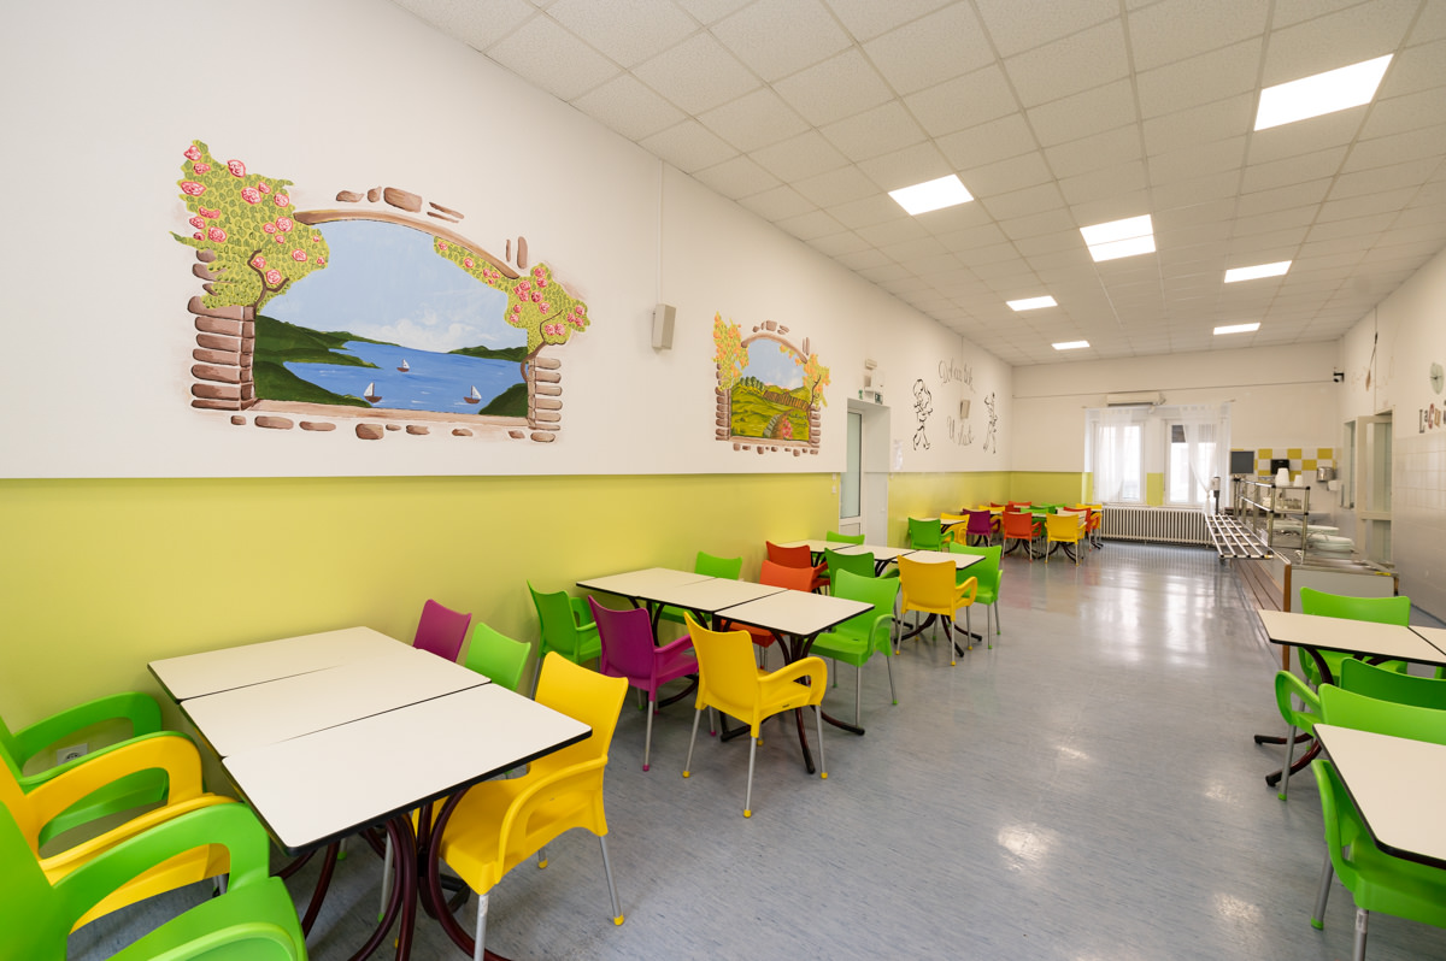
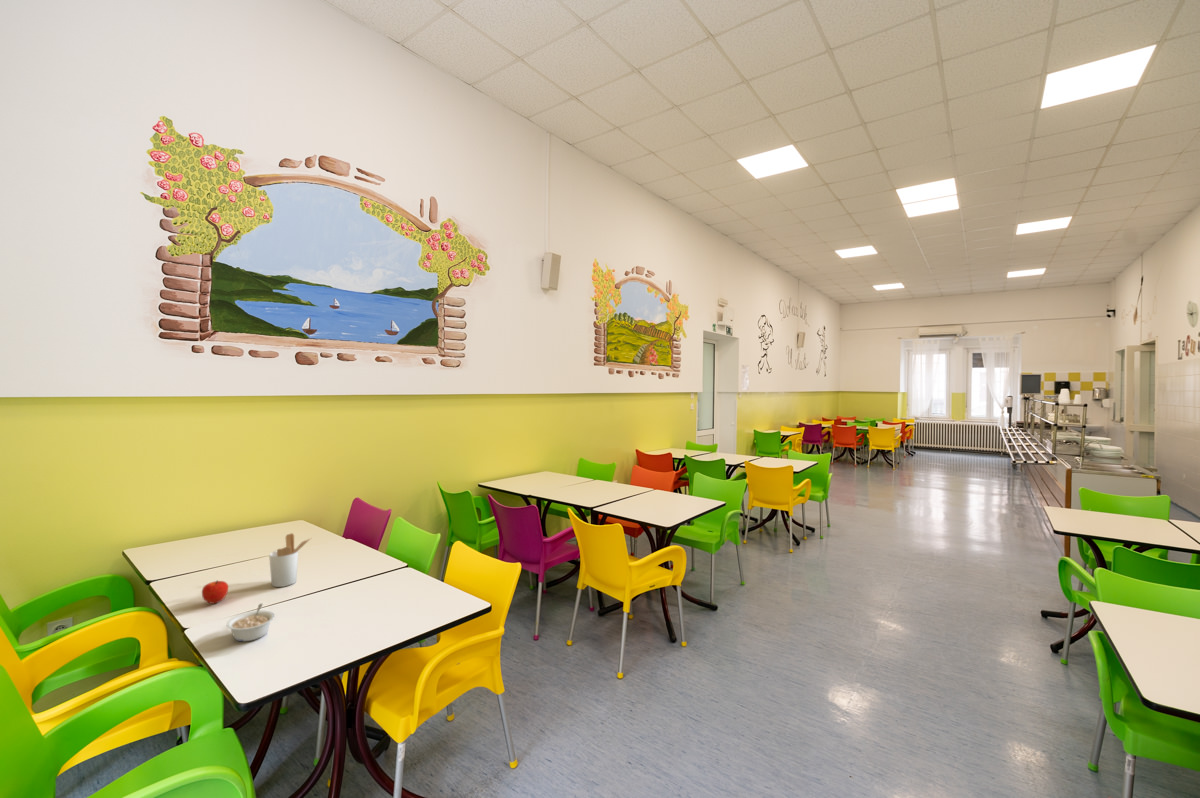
+ utensil holder (291, 559)
+ legume (250, 624)
+ fruit (215, 591)
